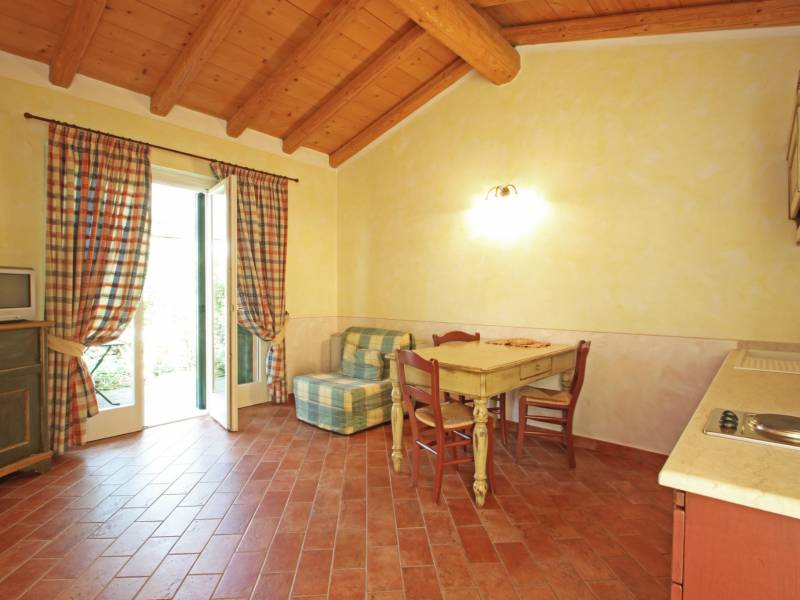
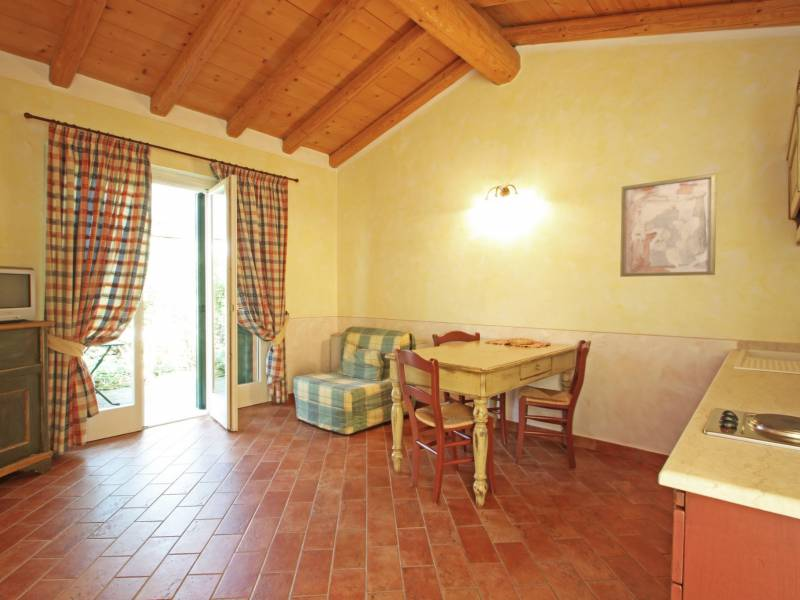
+ wall art (665, 228)
